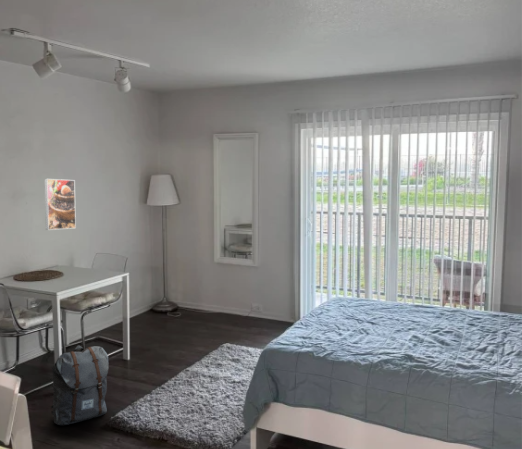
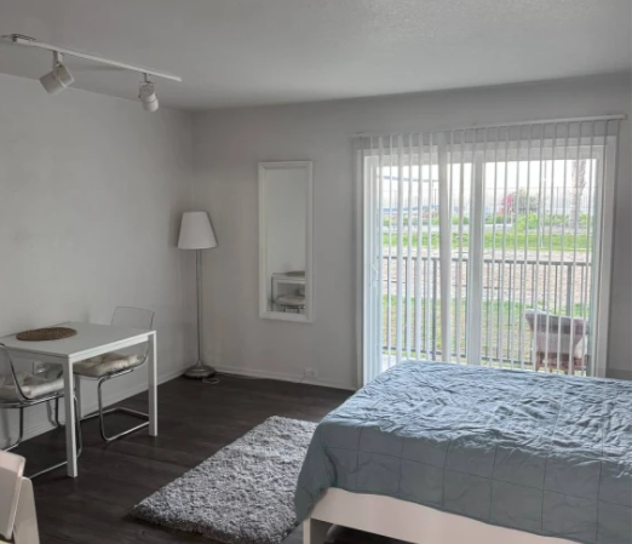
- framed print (60, 204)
- backpack (79, 381)
